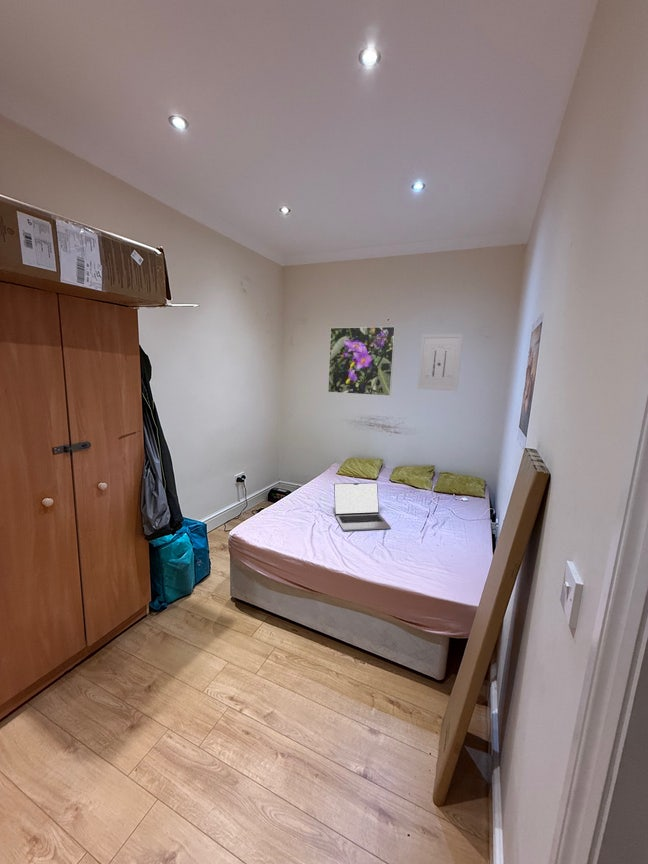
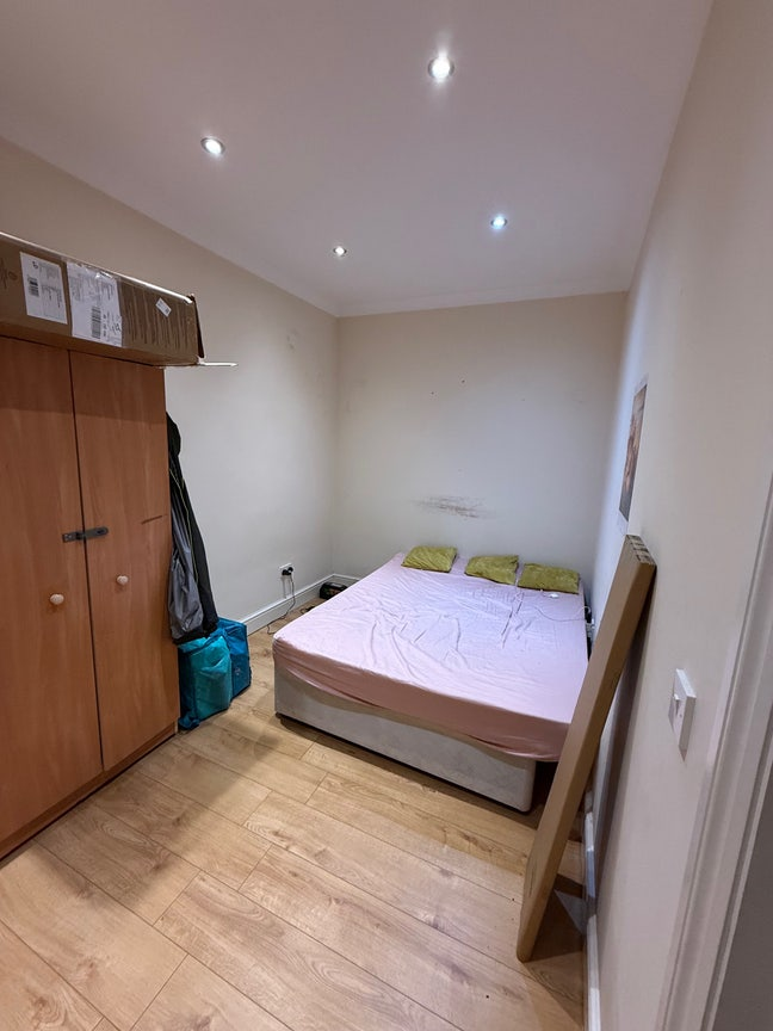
- wall art (439, 362)
- laptop (361, 505)
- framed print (360, 361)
